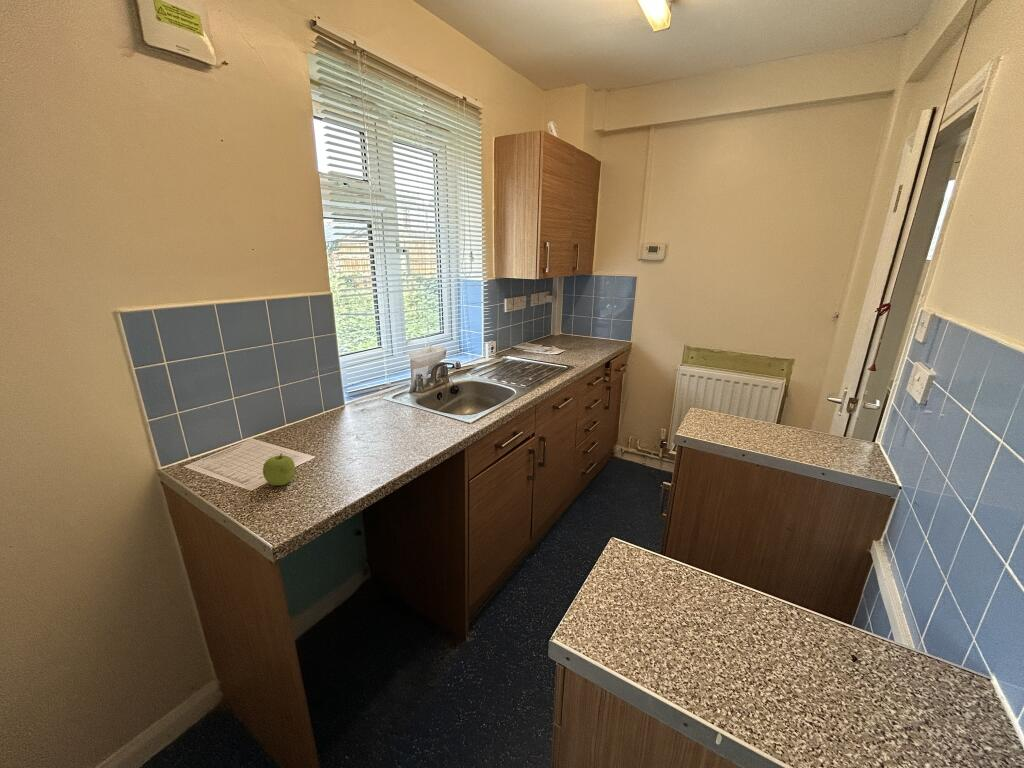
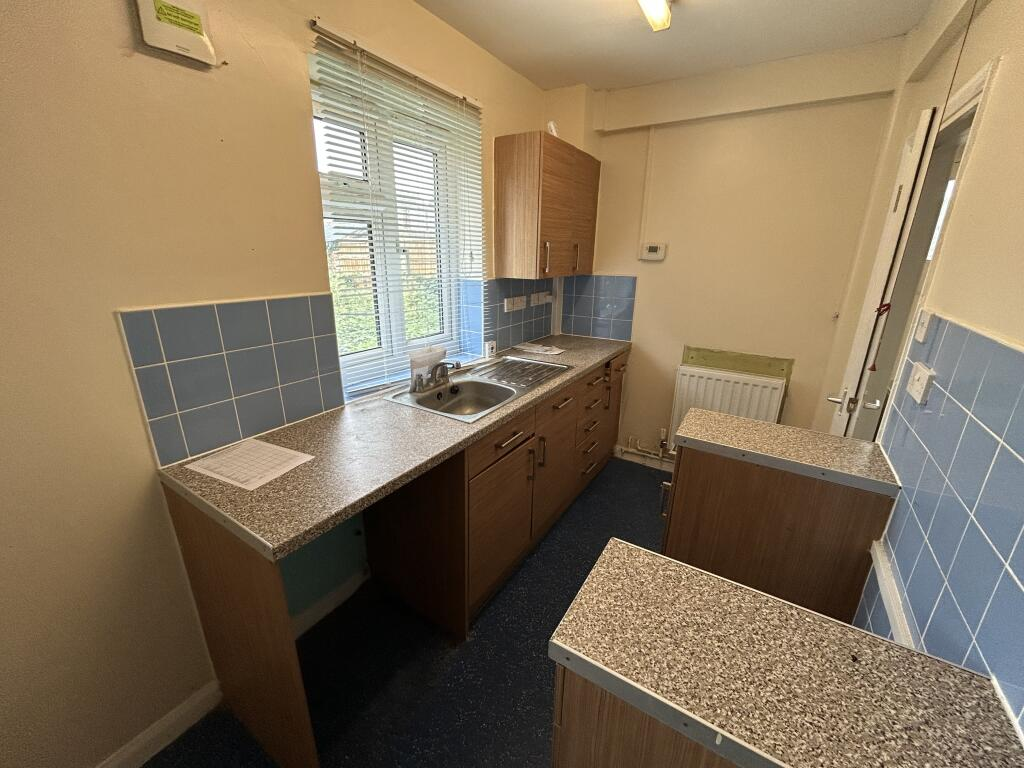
- fruit (279, 469)
